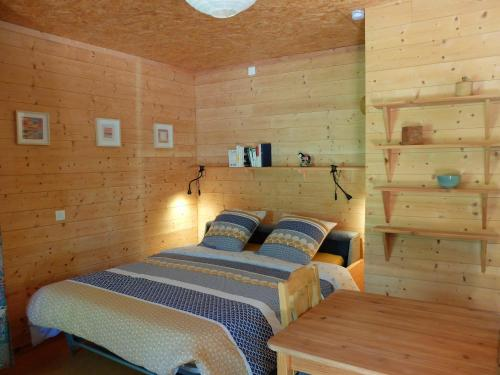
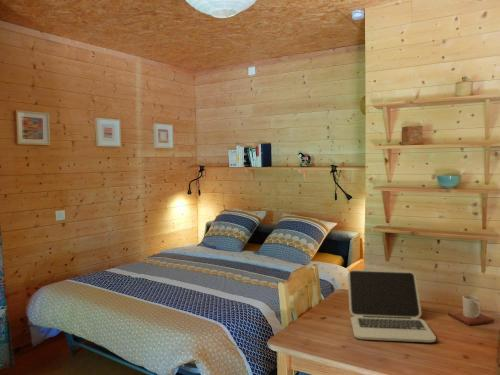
+ laptop (387, 302)
+ mug (470, 307)
